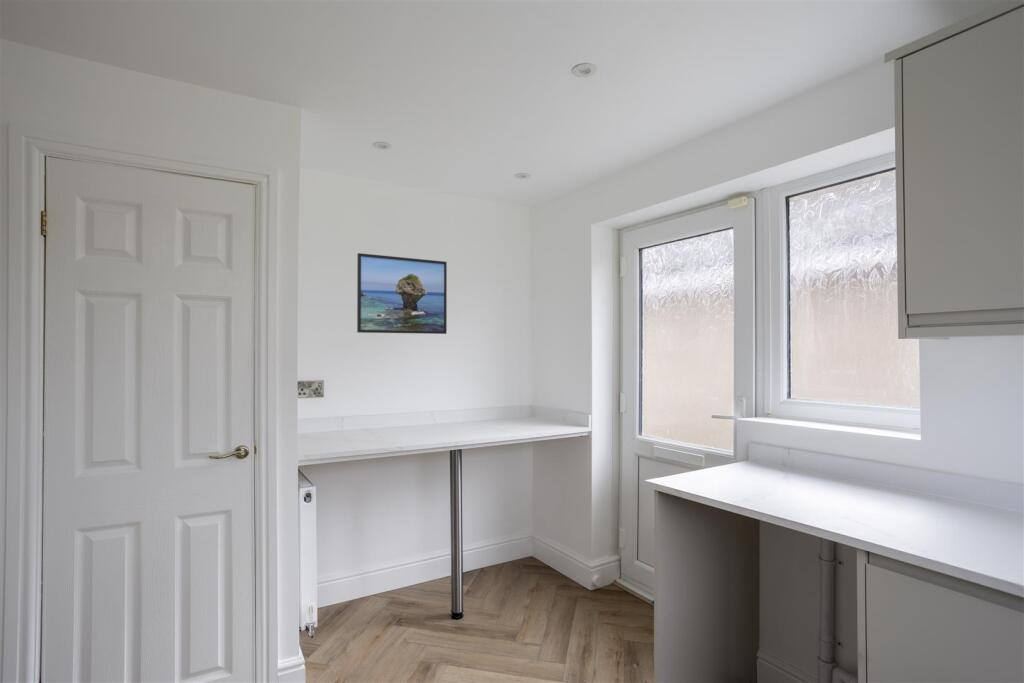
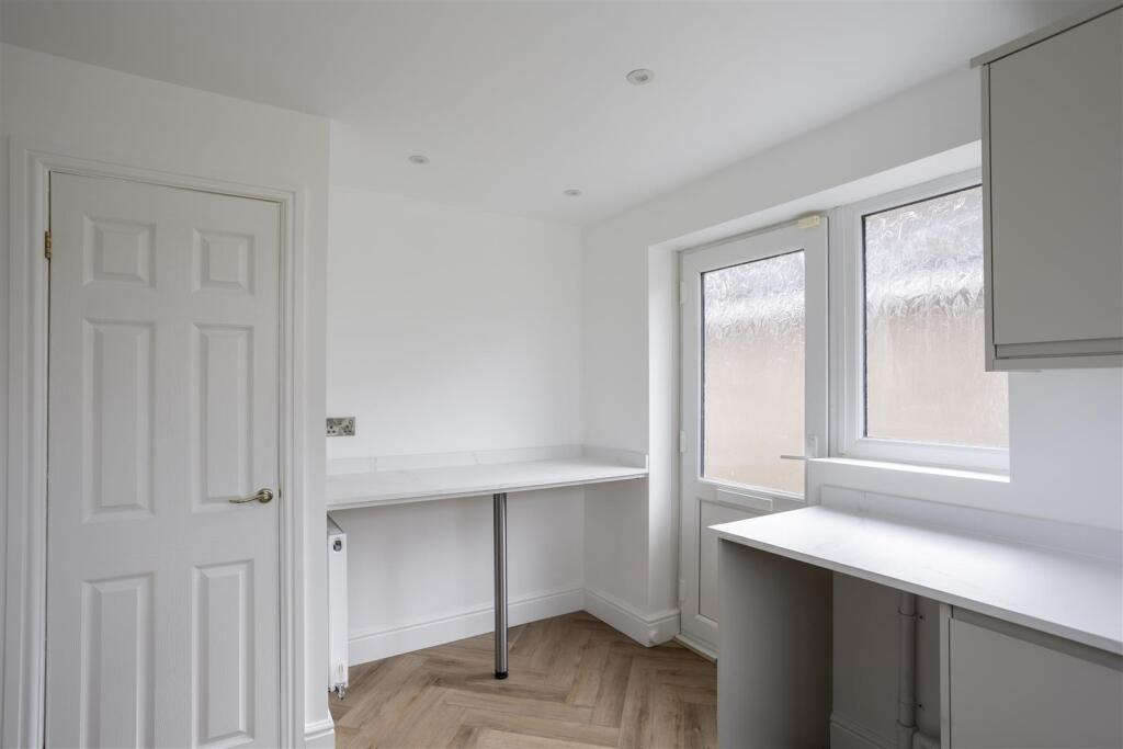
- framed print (404, 295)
